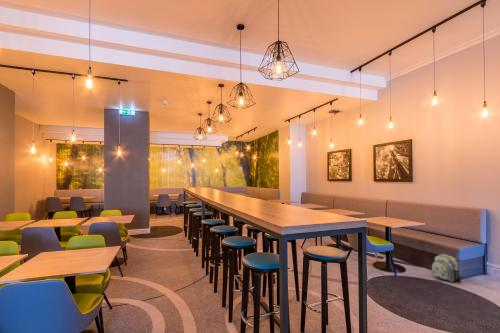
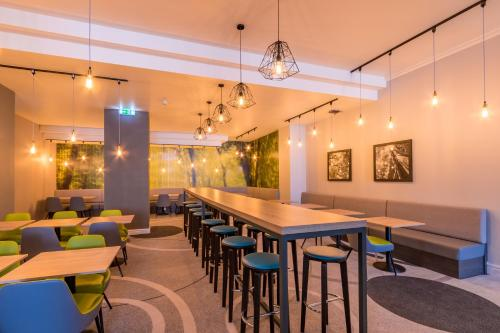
- backpack (445, 267)
